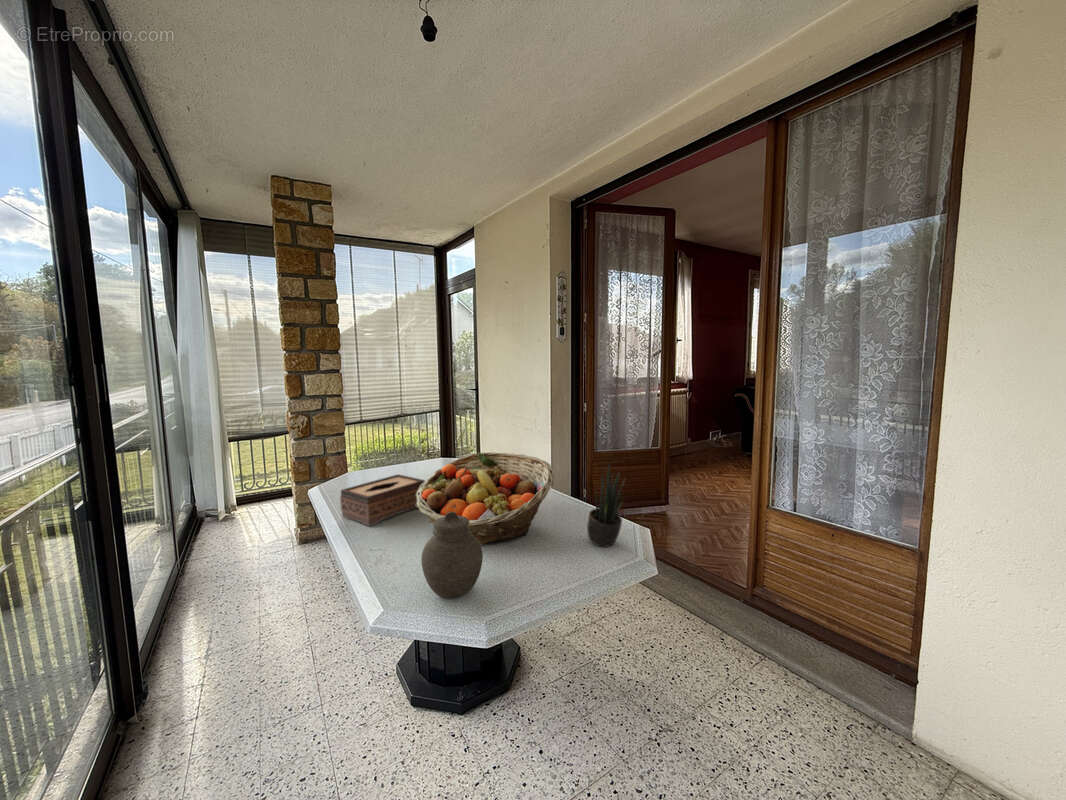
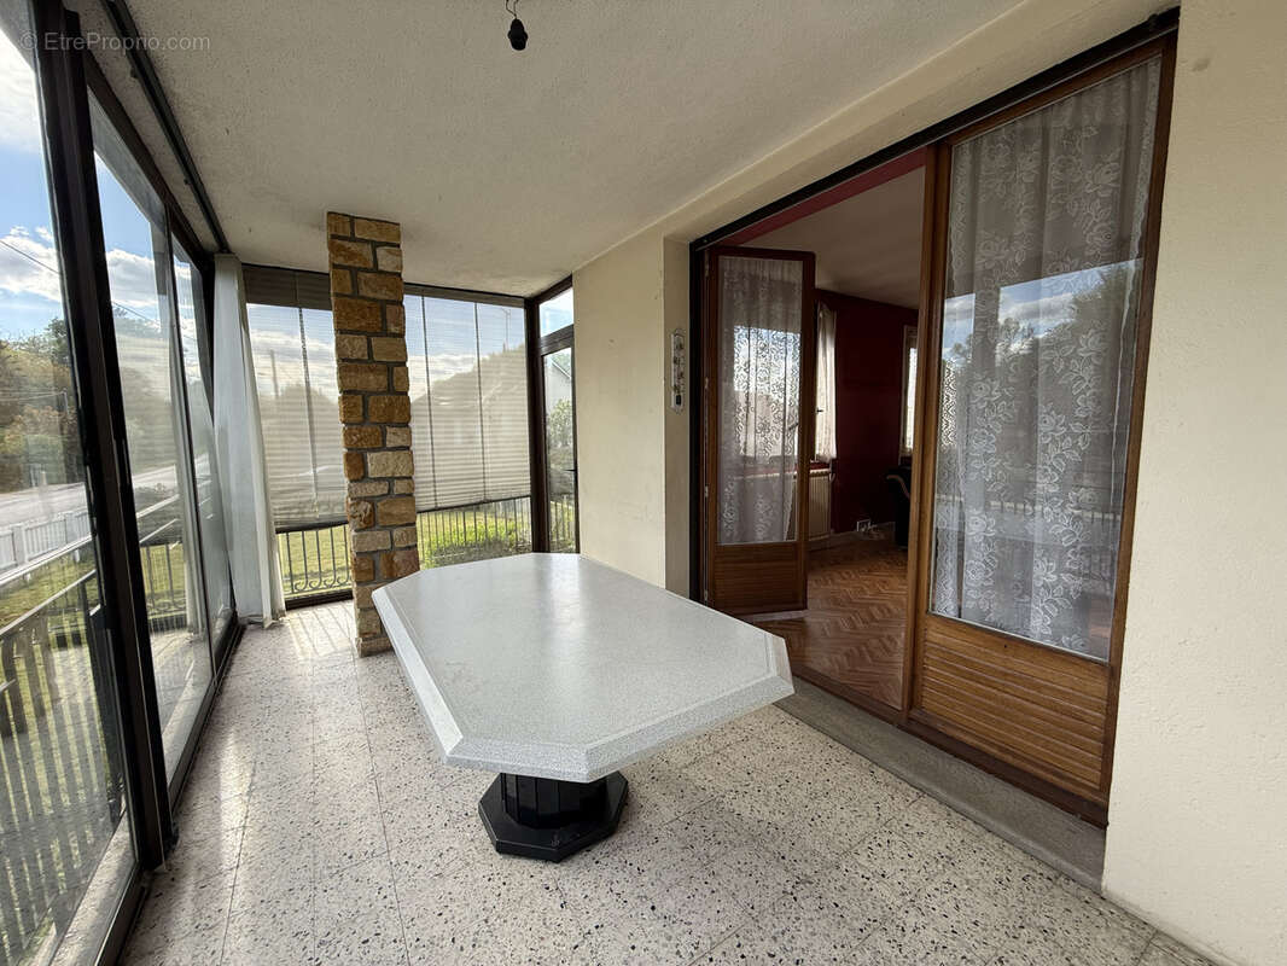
- potted plant (607, 504)
- fruit basket (484, 494)
- tissue box (384, 497)
- jar (452, 551)
